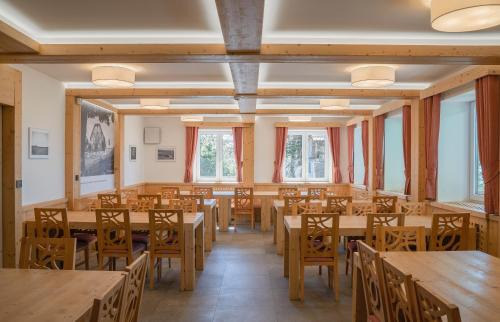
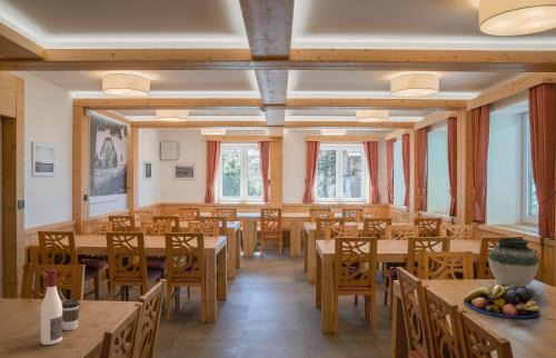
+ coffee cup (70, 315)
+ vase (513, 262)
+ alcohol (51, 306)
+ fruit bowl (500, 296)
